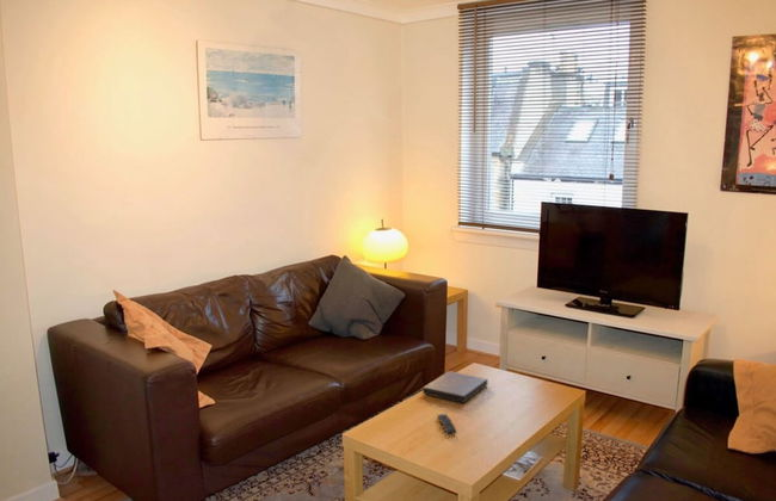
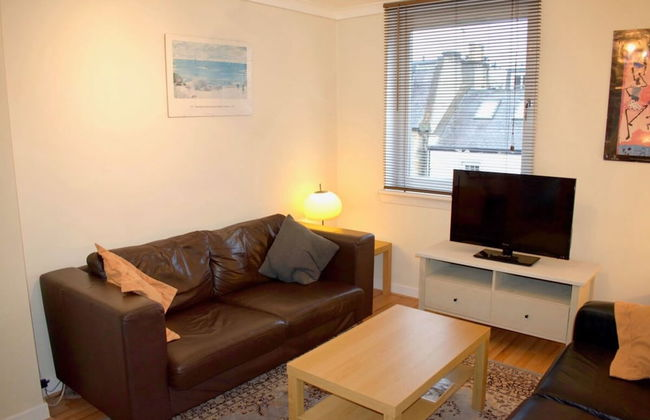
- book (455, 385)
- remote control (445, 422)
